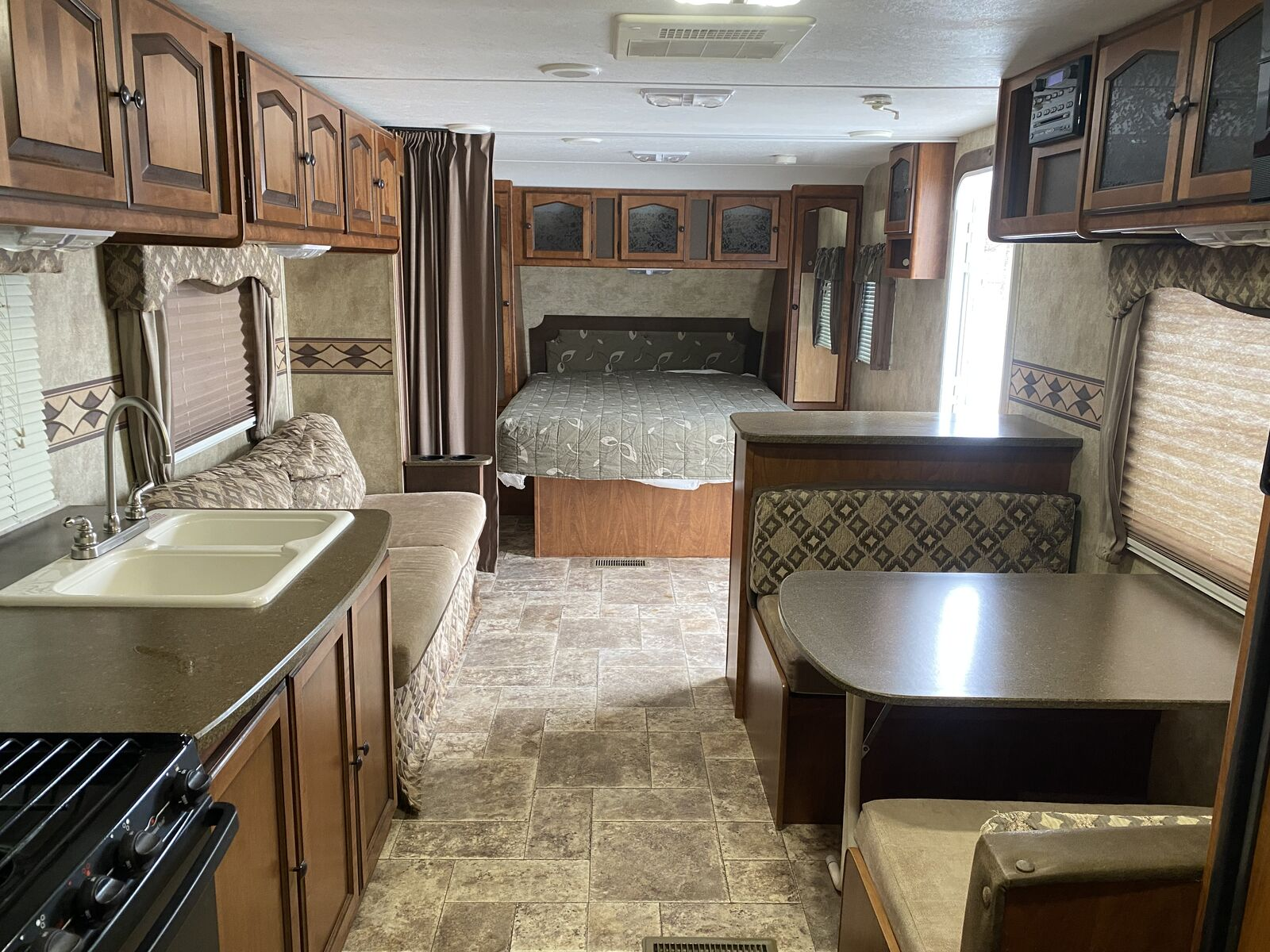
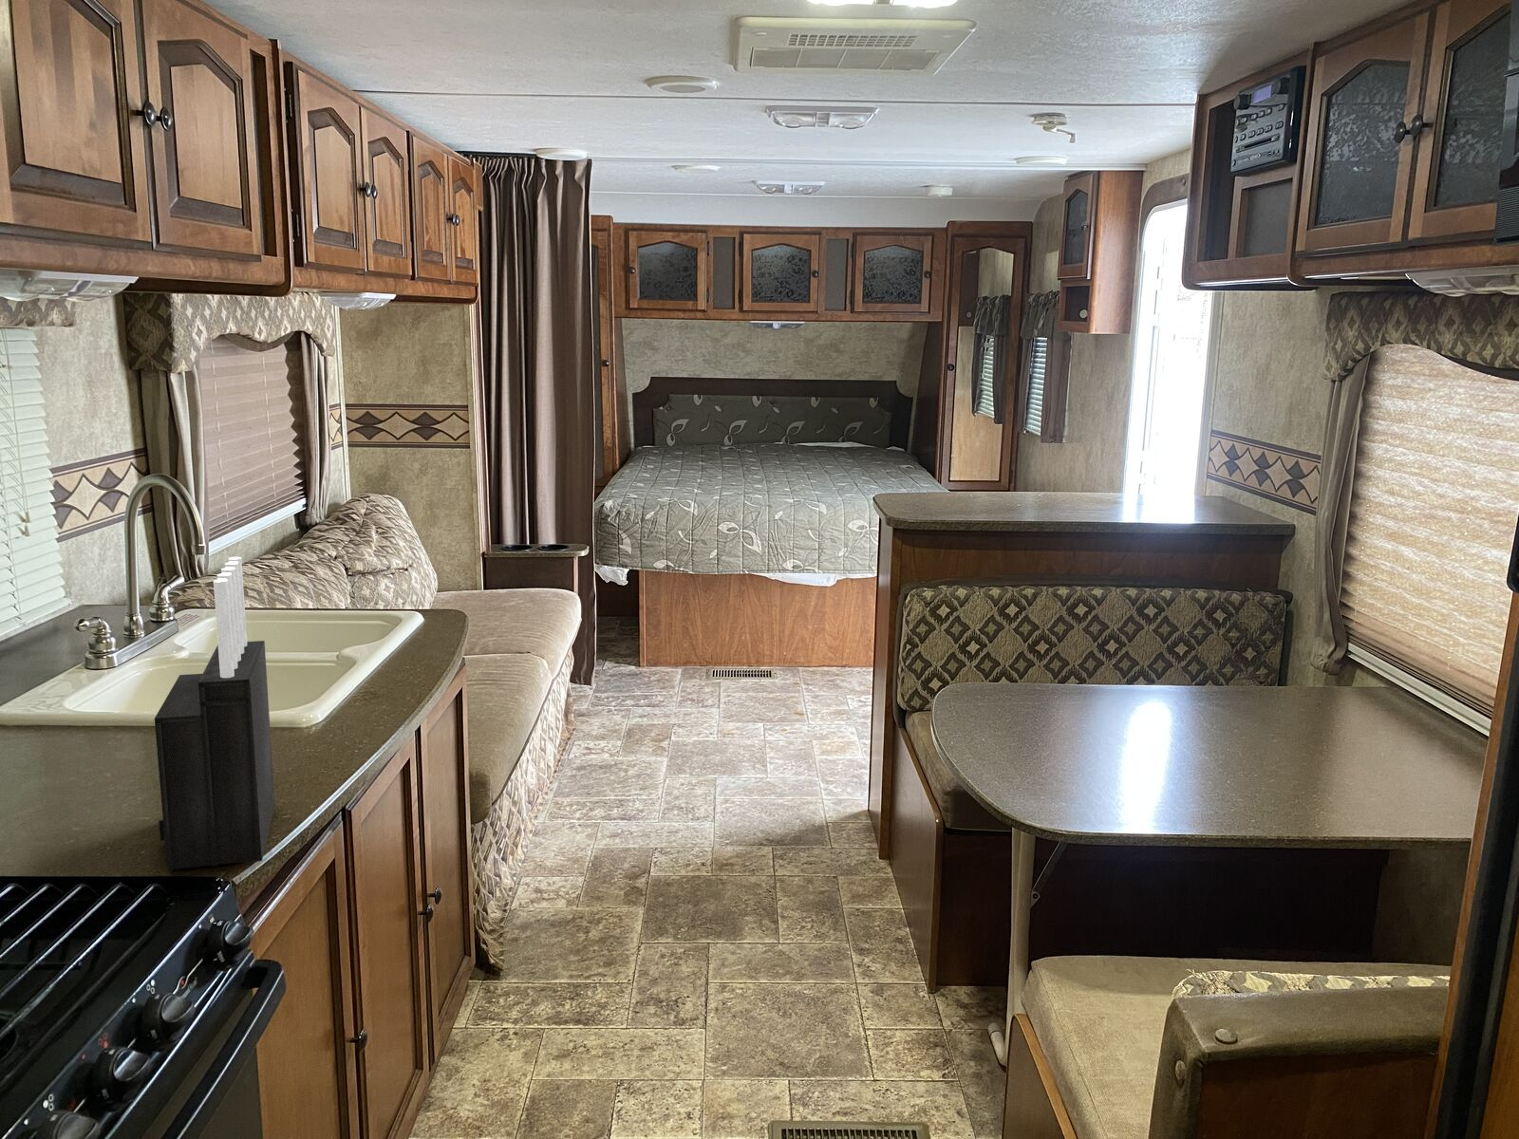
+ knife block (205, 706)
